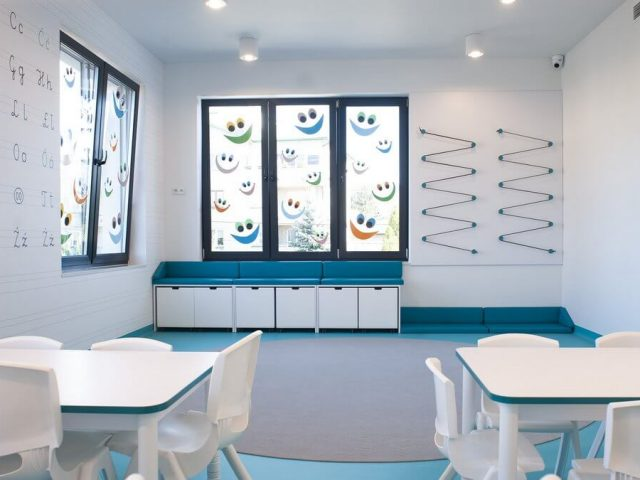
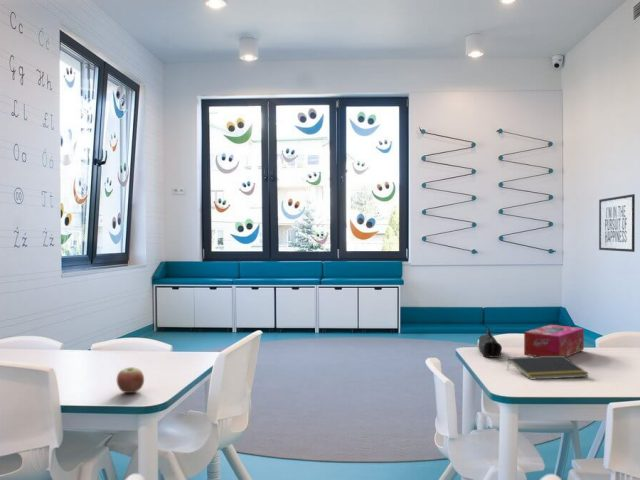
+ mirror (615, 223)
+ tissue box (554, 341)
+ apple (130, 380)
+ pencil case (489, 341)
+ notepad (547, 366)
